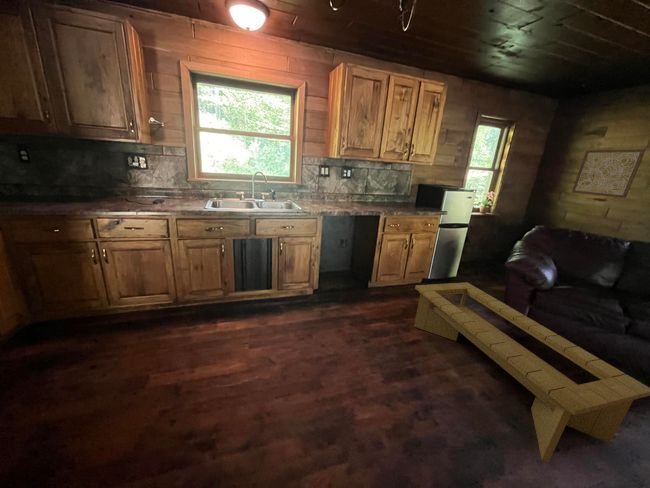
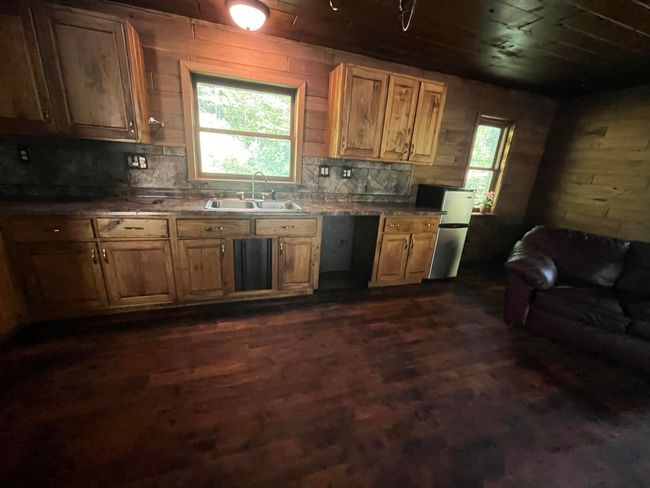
- coffee table (494, 347)
- wall art (605, 174)
